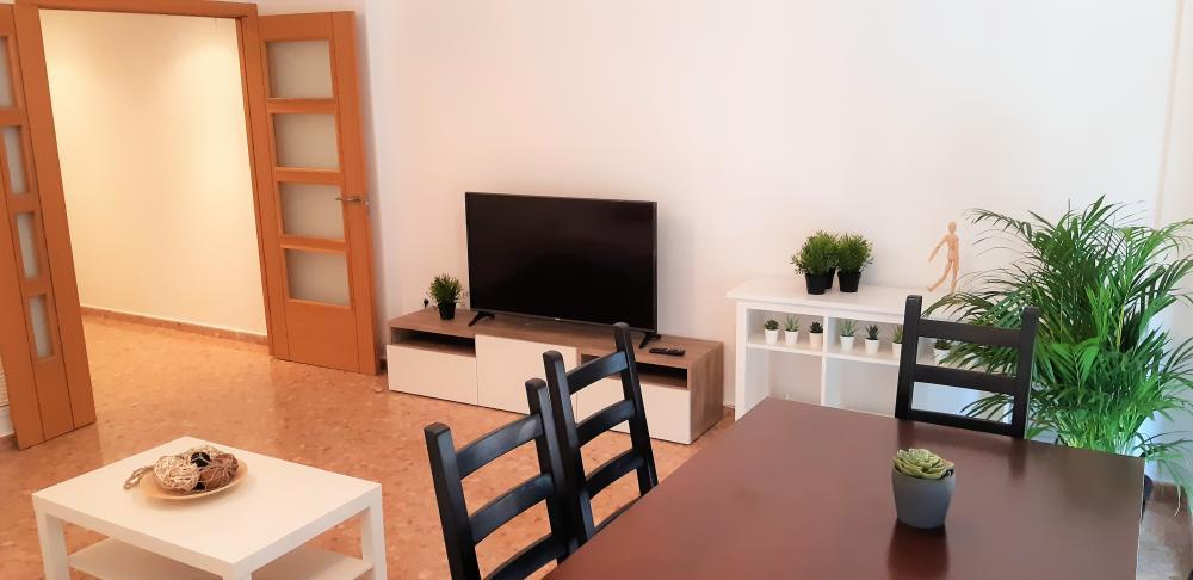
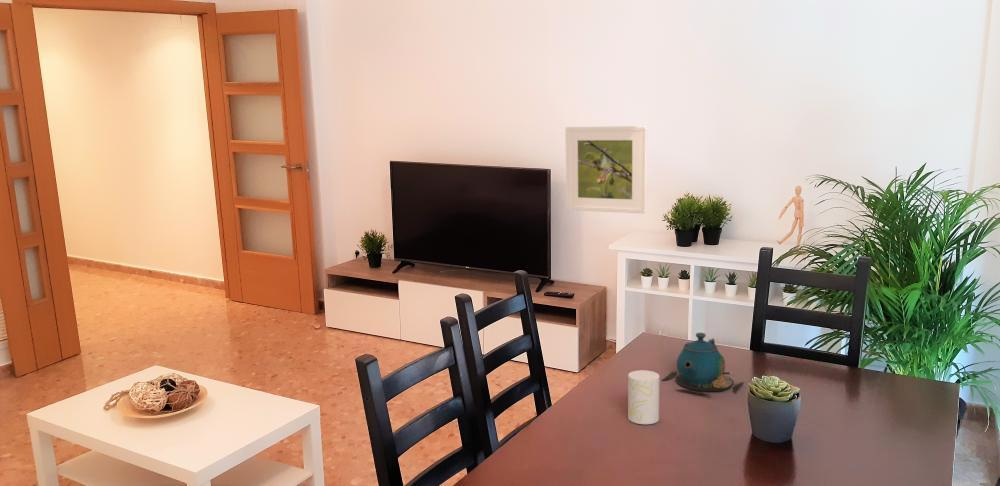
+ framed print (604, 169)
+ cup (643, 396)
+ teapot (703, 357)
